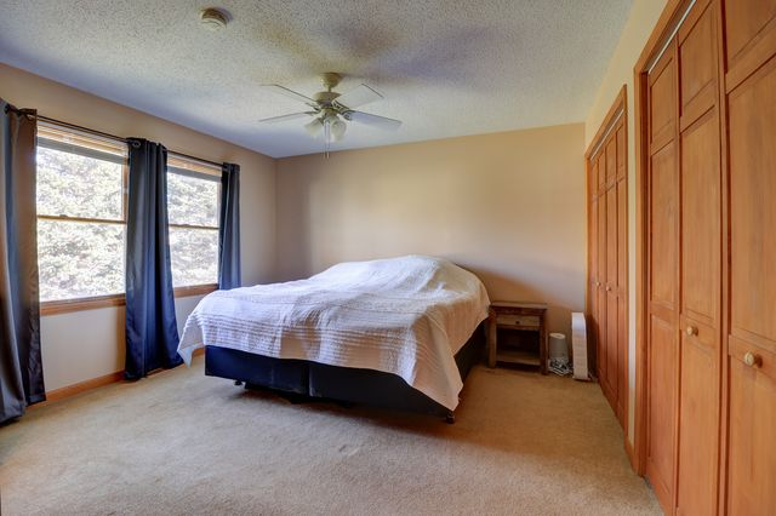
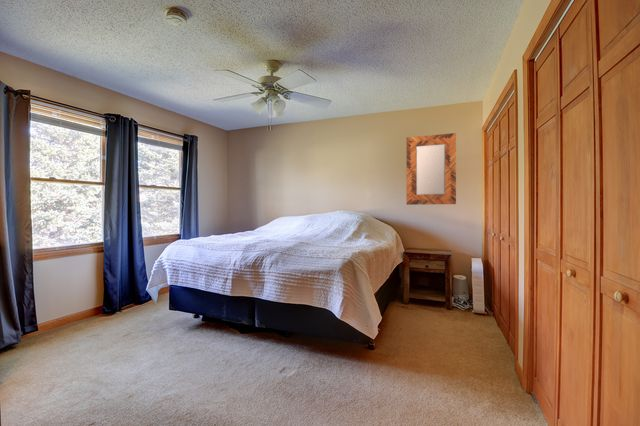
+ home mirror (430, 170)
